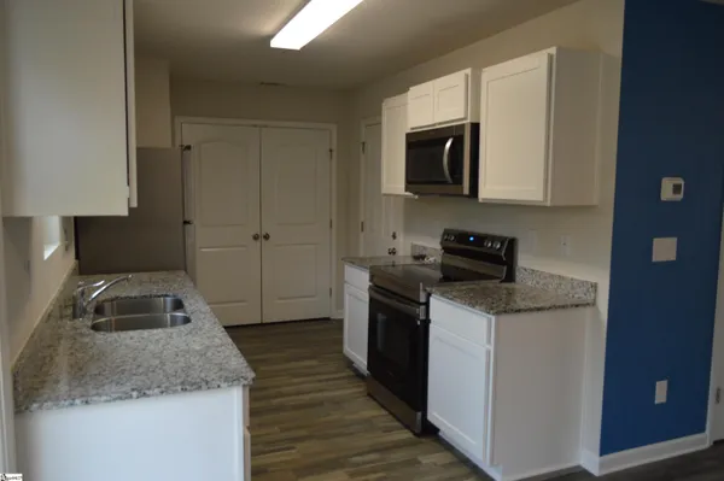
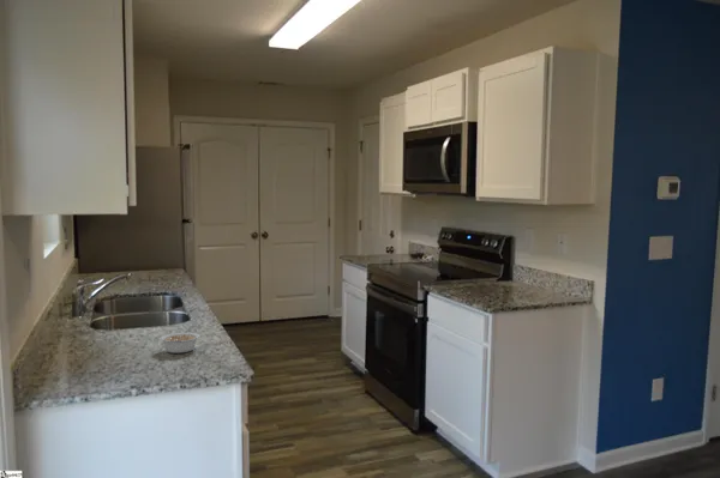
+ legume (181, 341)
